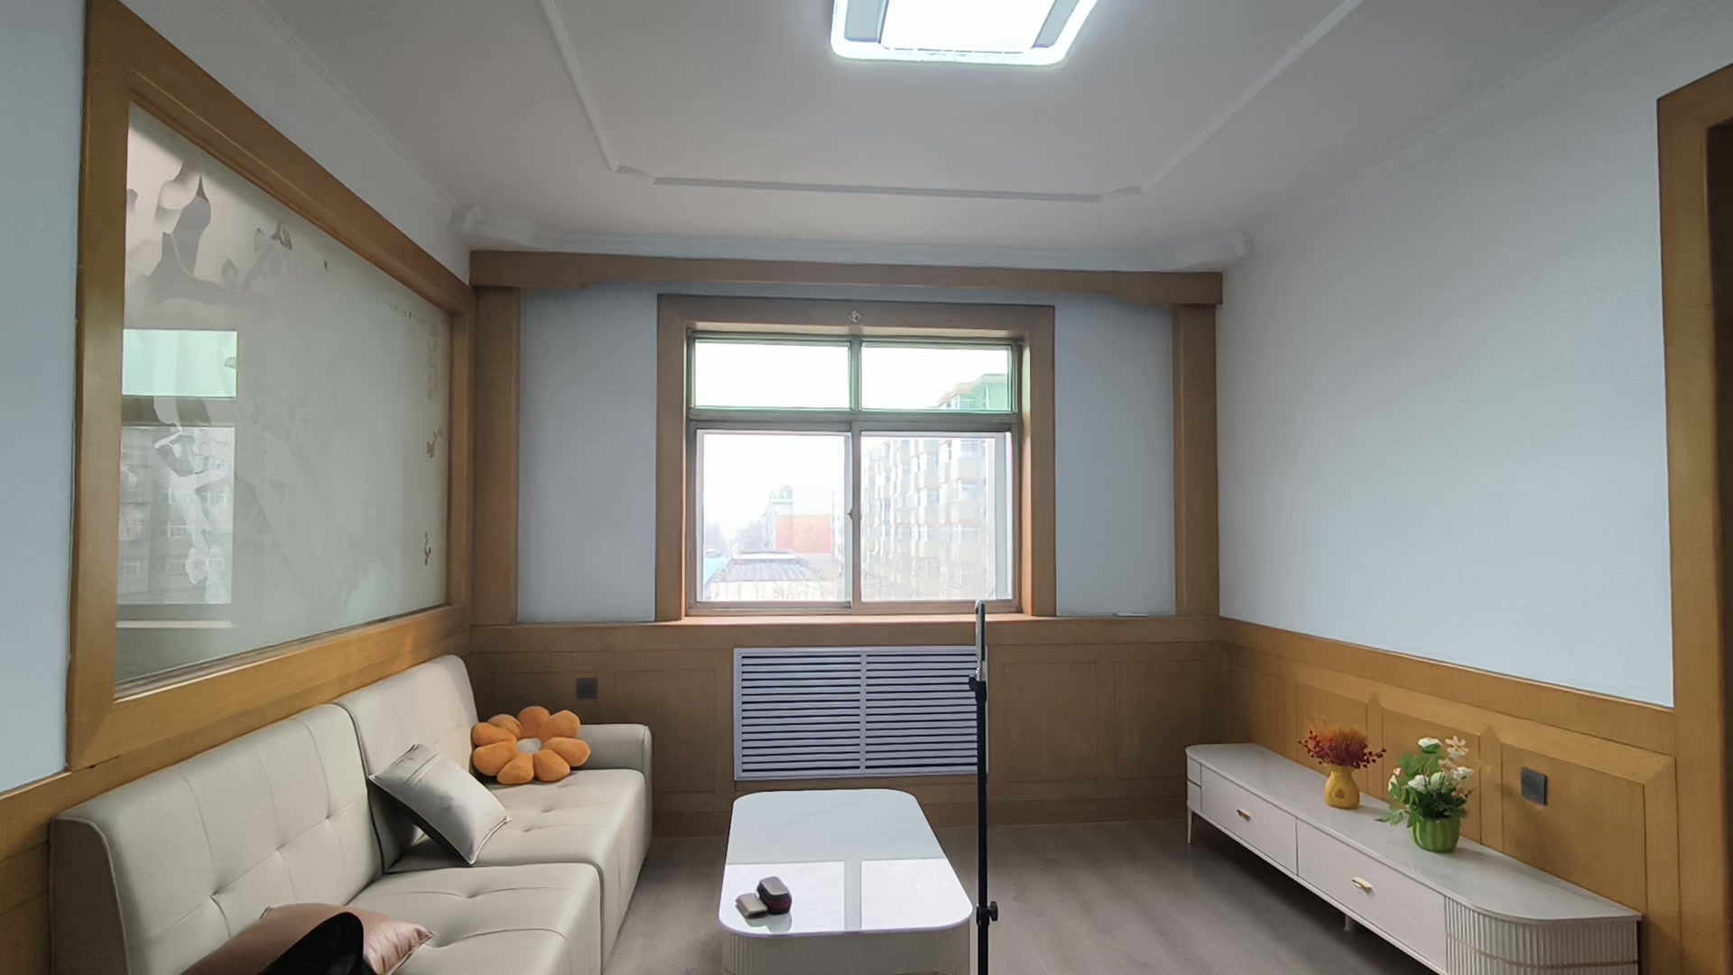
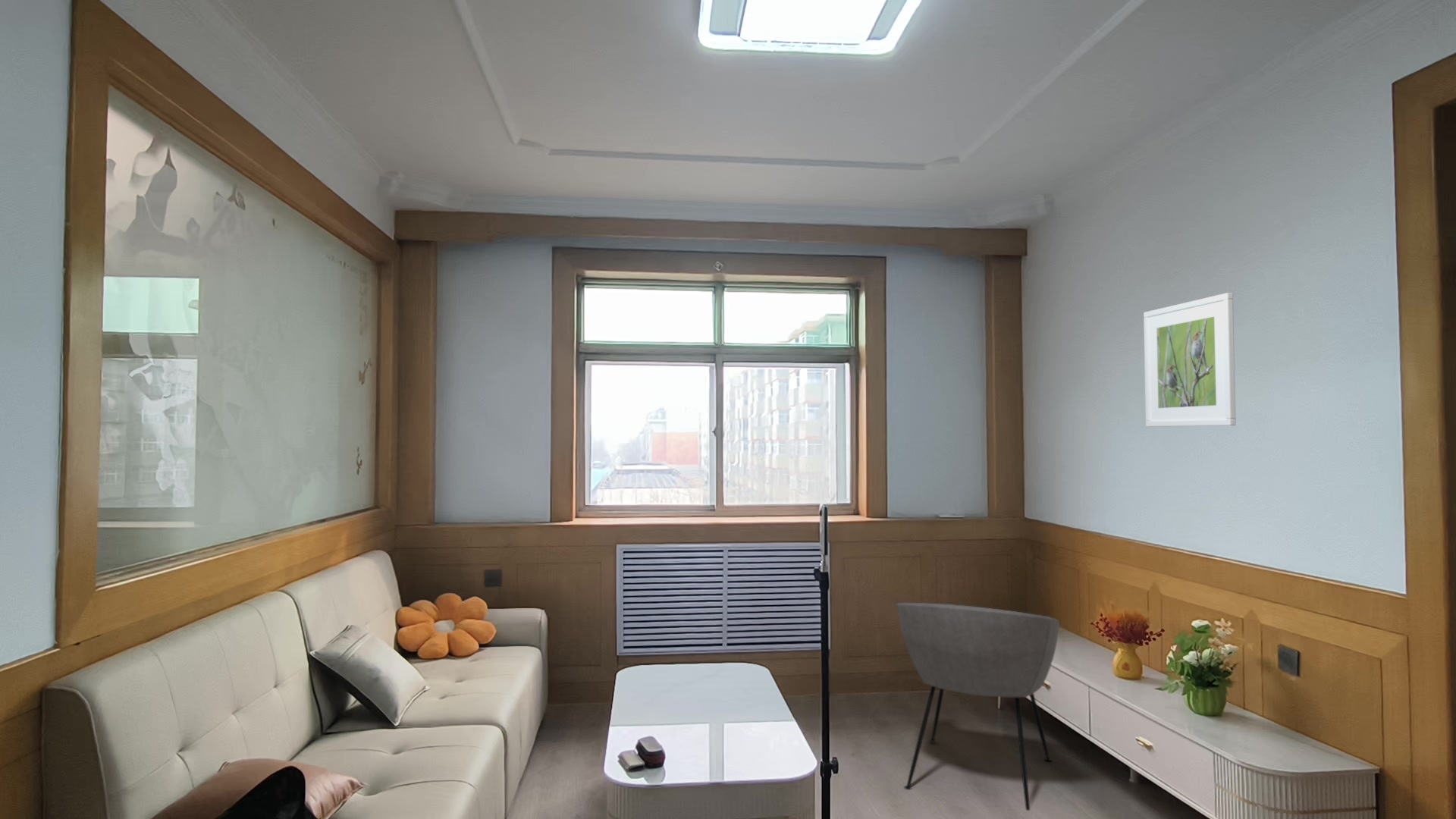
+ armchair (977, 682)
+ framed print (1186, 364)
